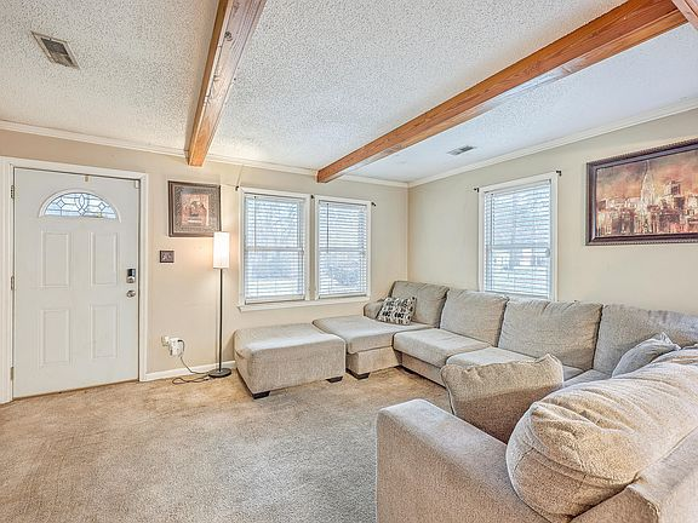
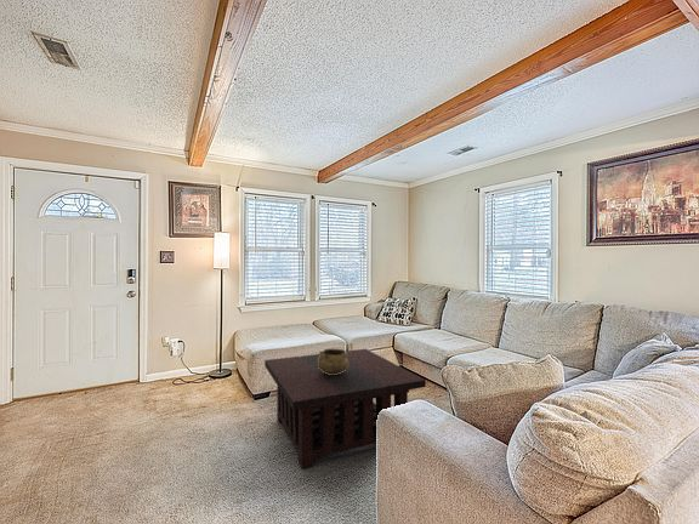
+ decorative bowl (333, 361)
+ coffee table (337, 399)
